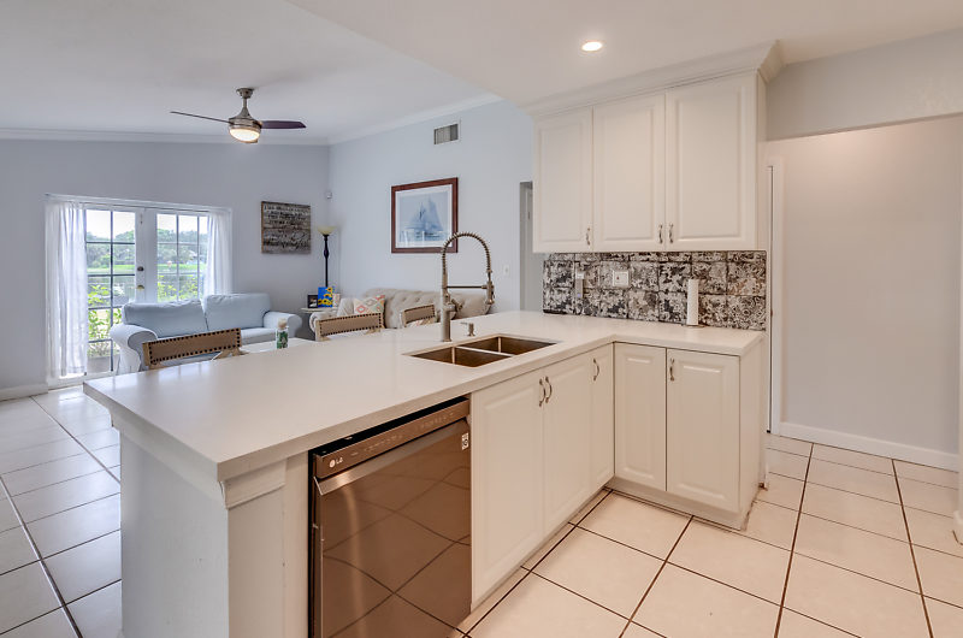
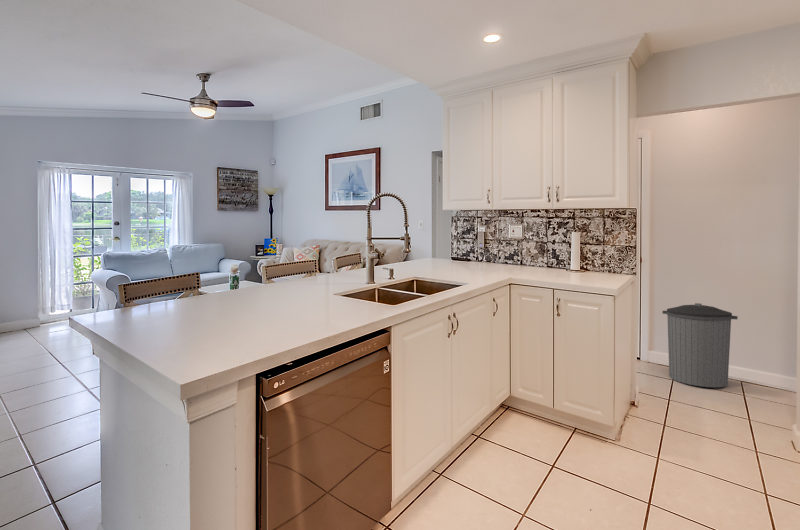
+ trash can (697, 341)
